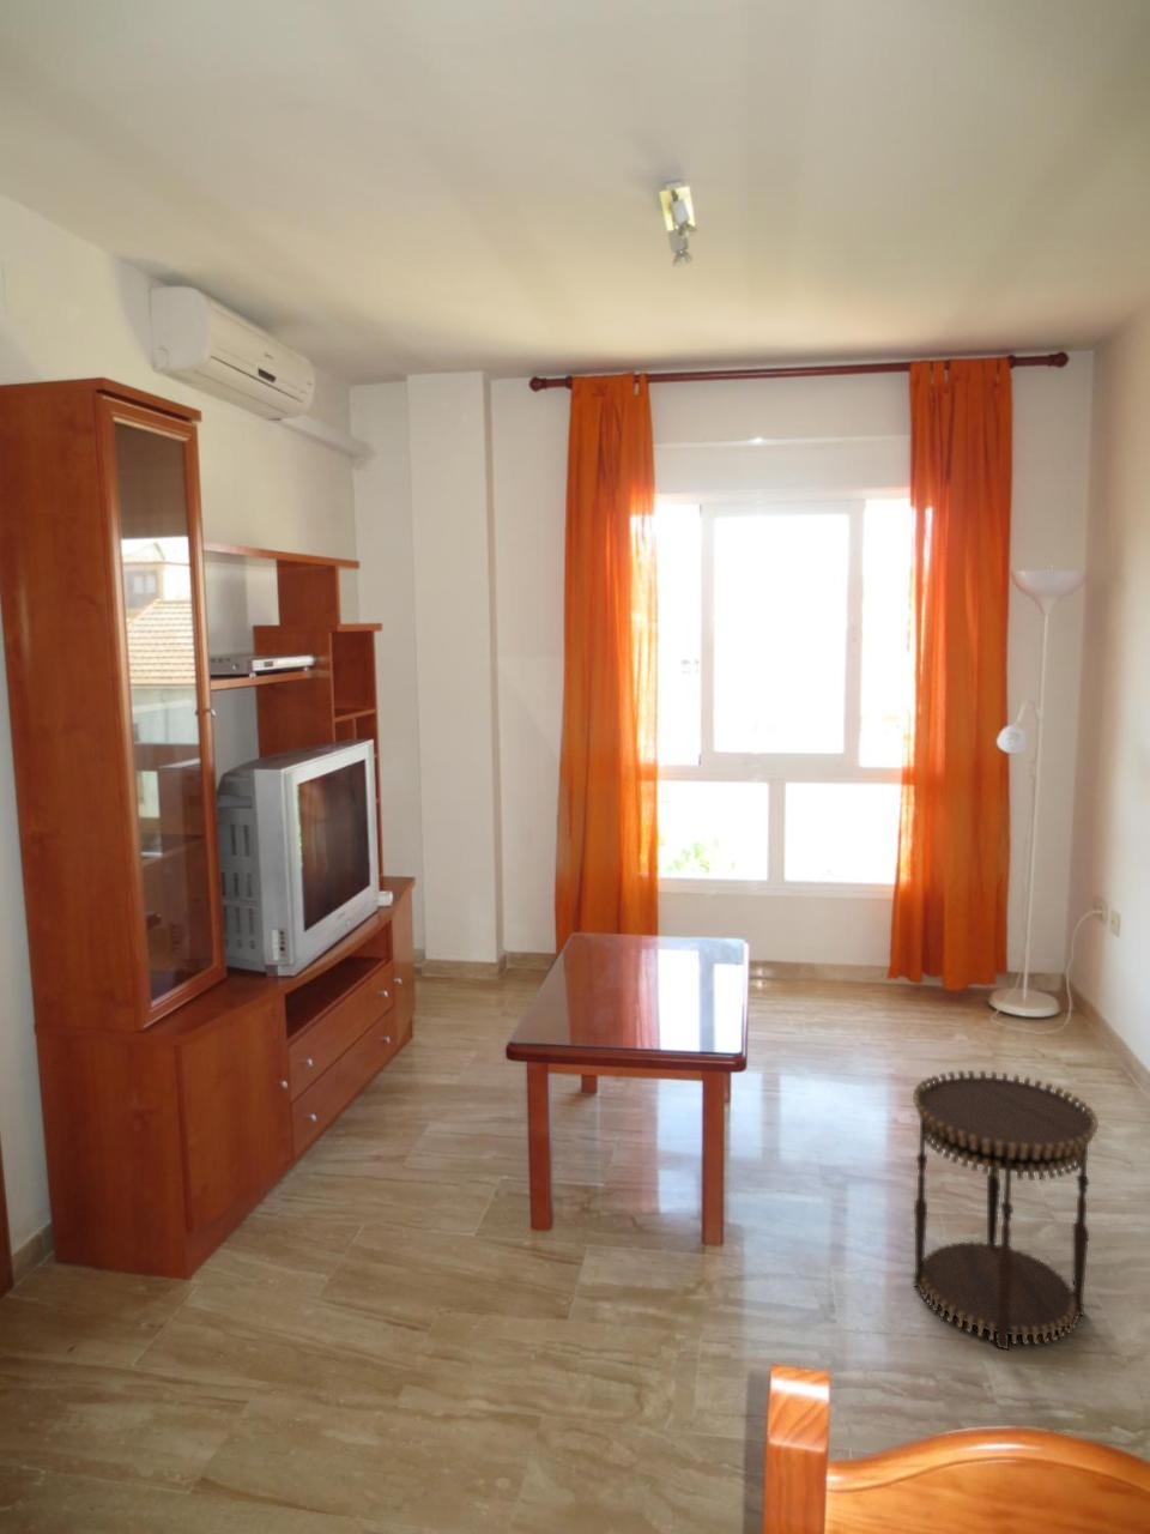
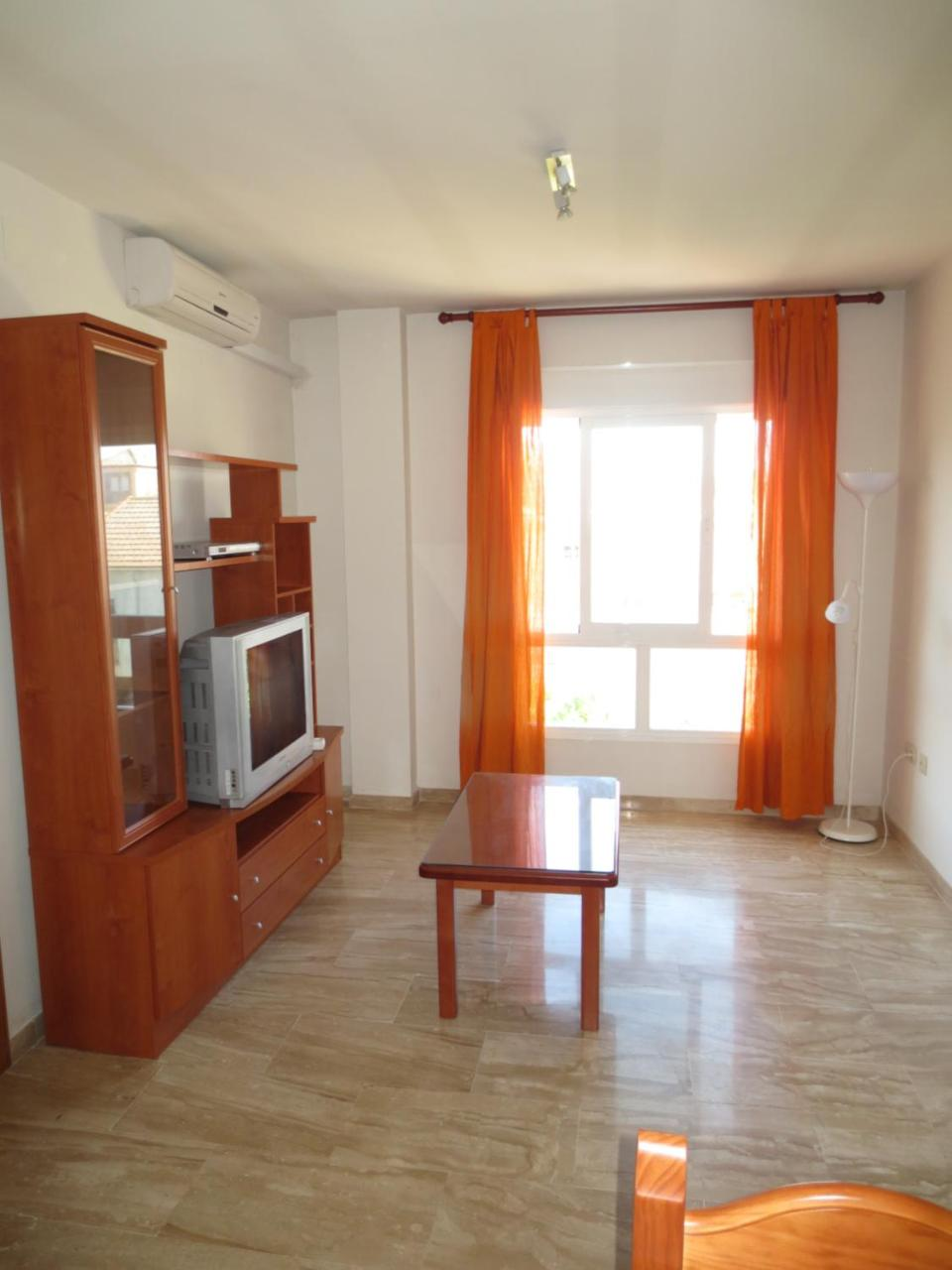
- side table (998, 1202)
